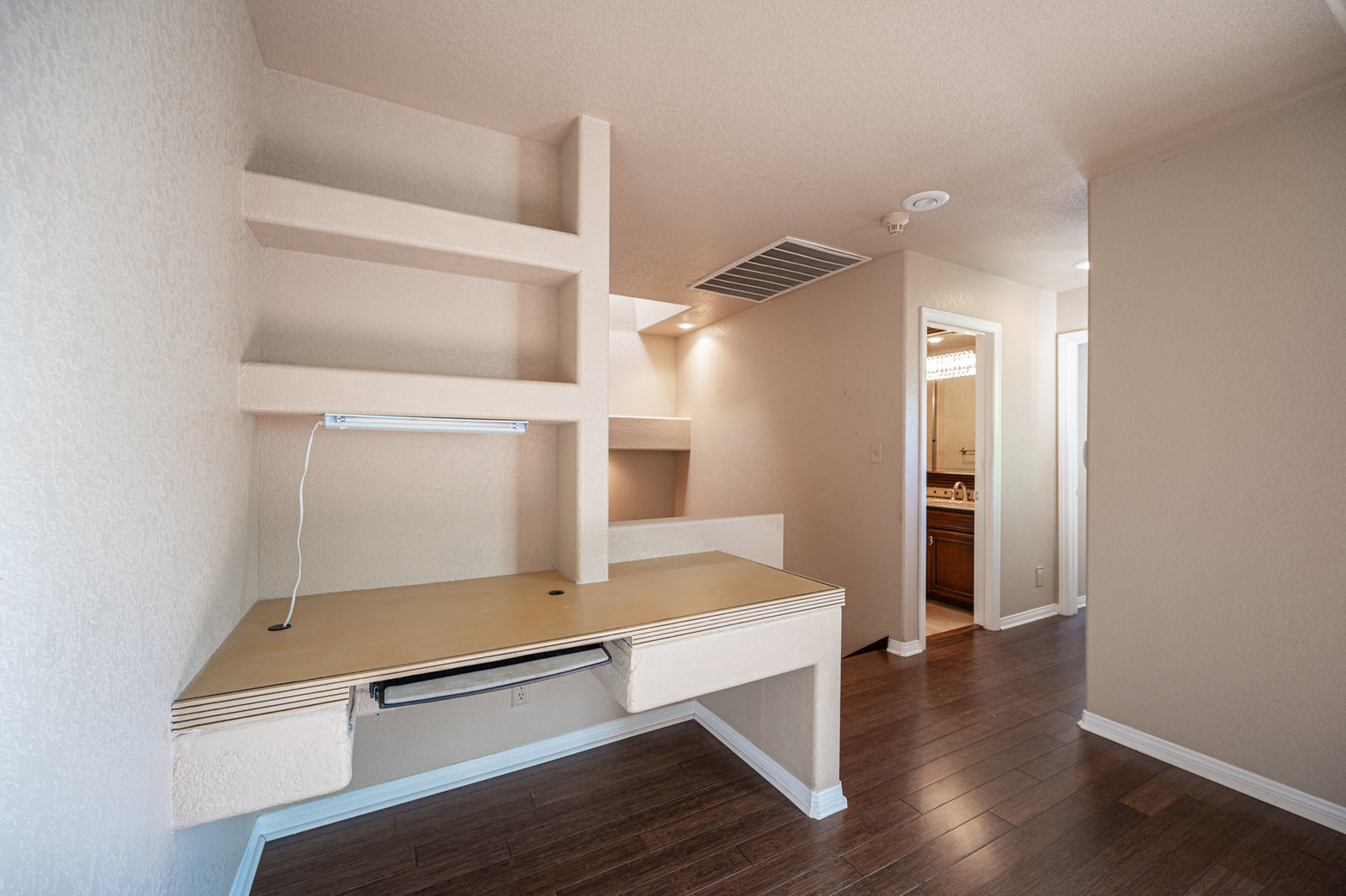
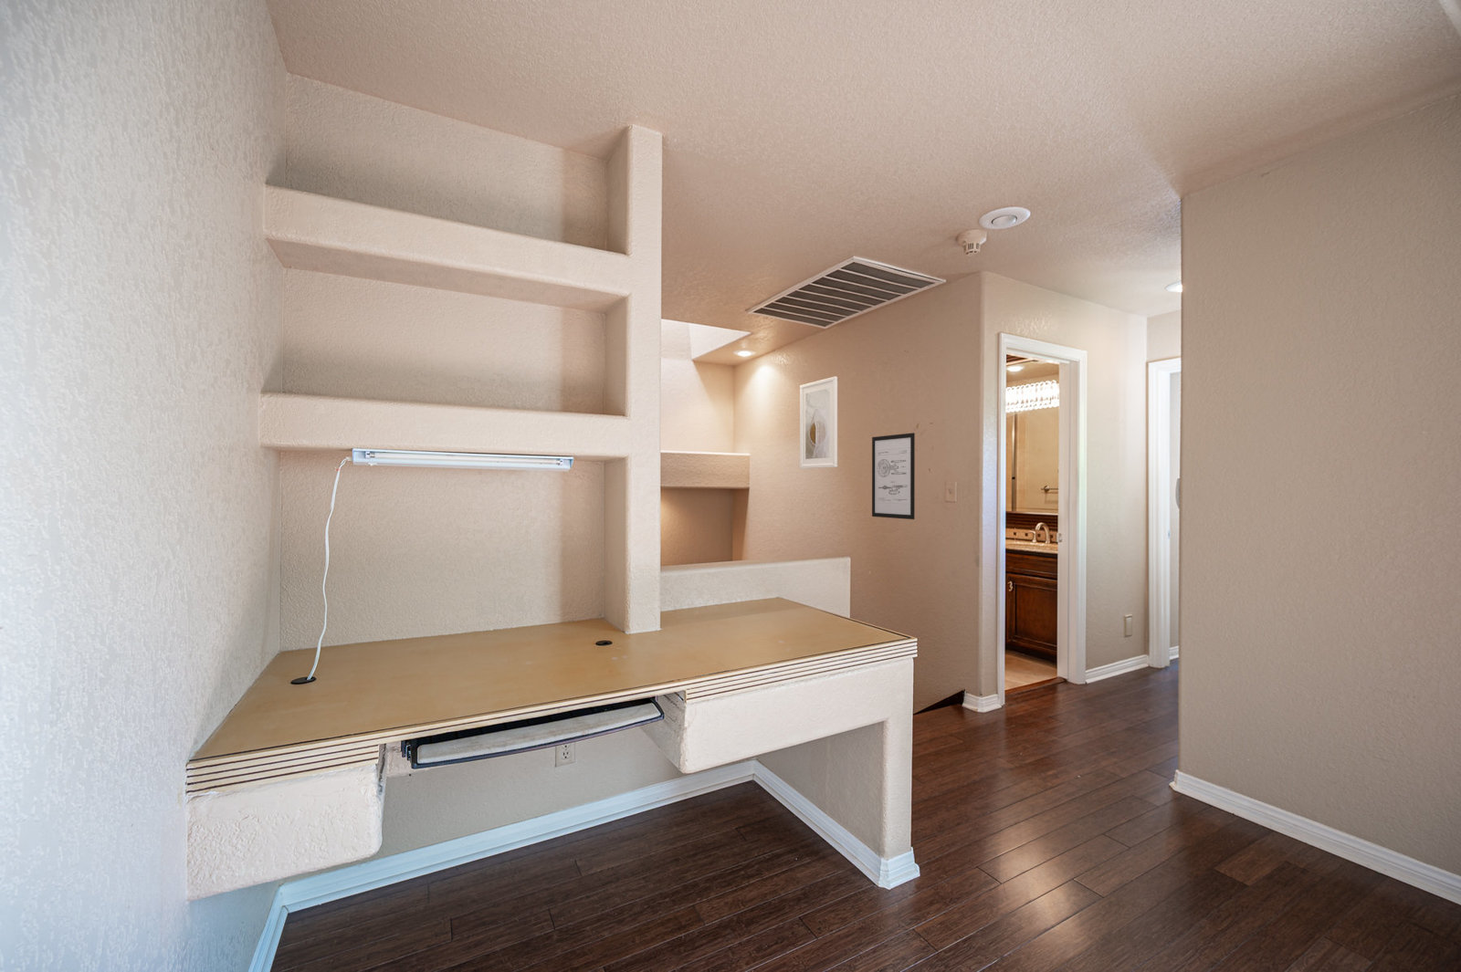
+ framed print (817, 424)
+ wall art (892, 476)
